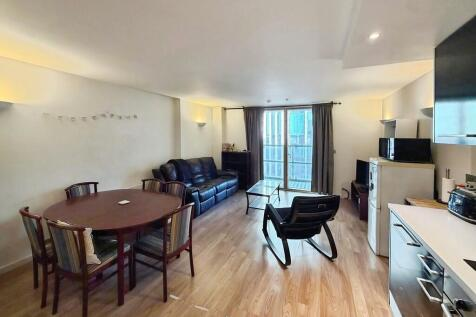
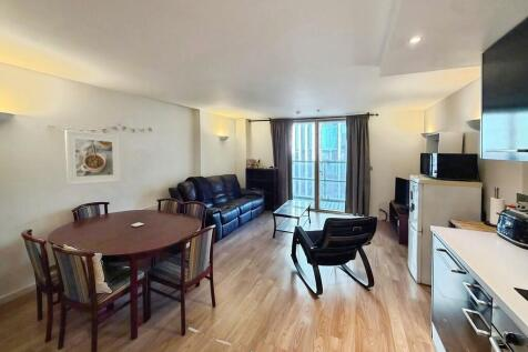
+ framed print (94, 158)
